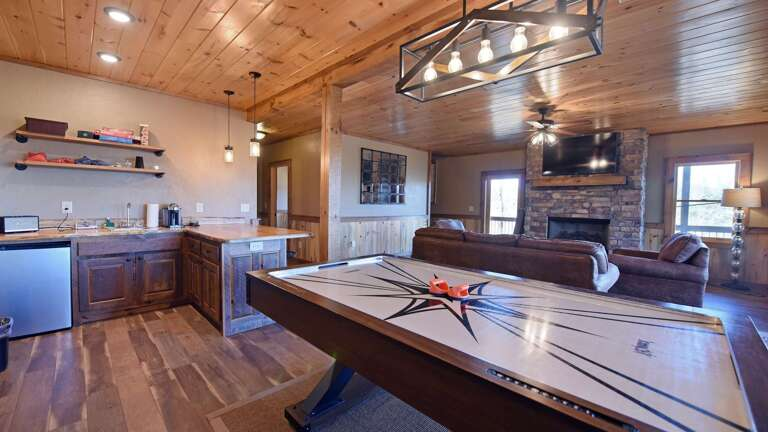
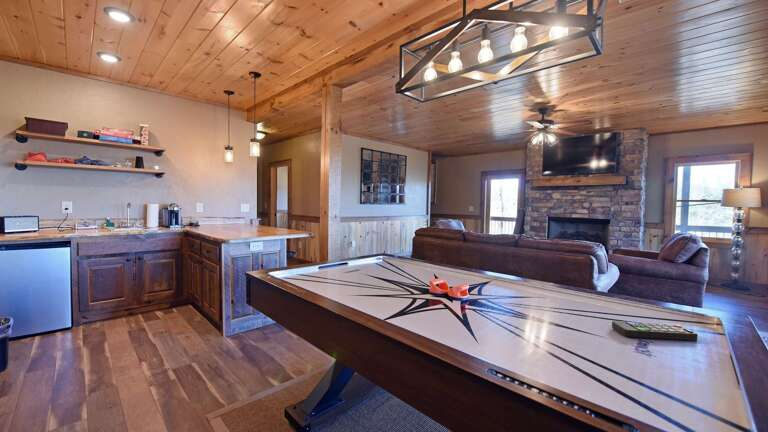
+ remote control (652, 329)
